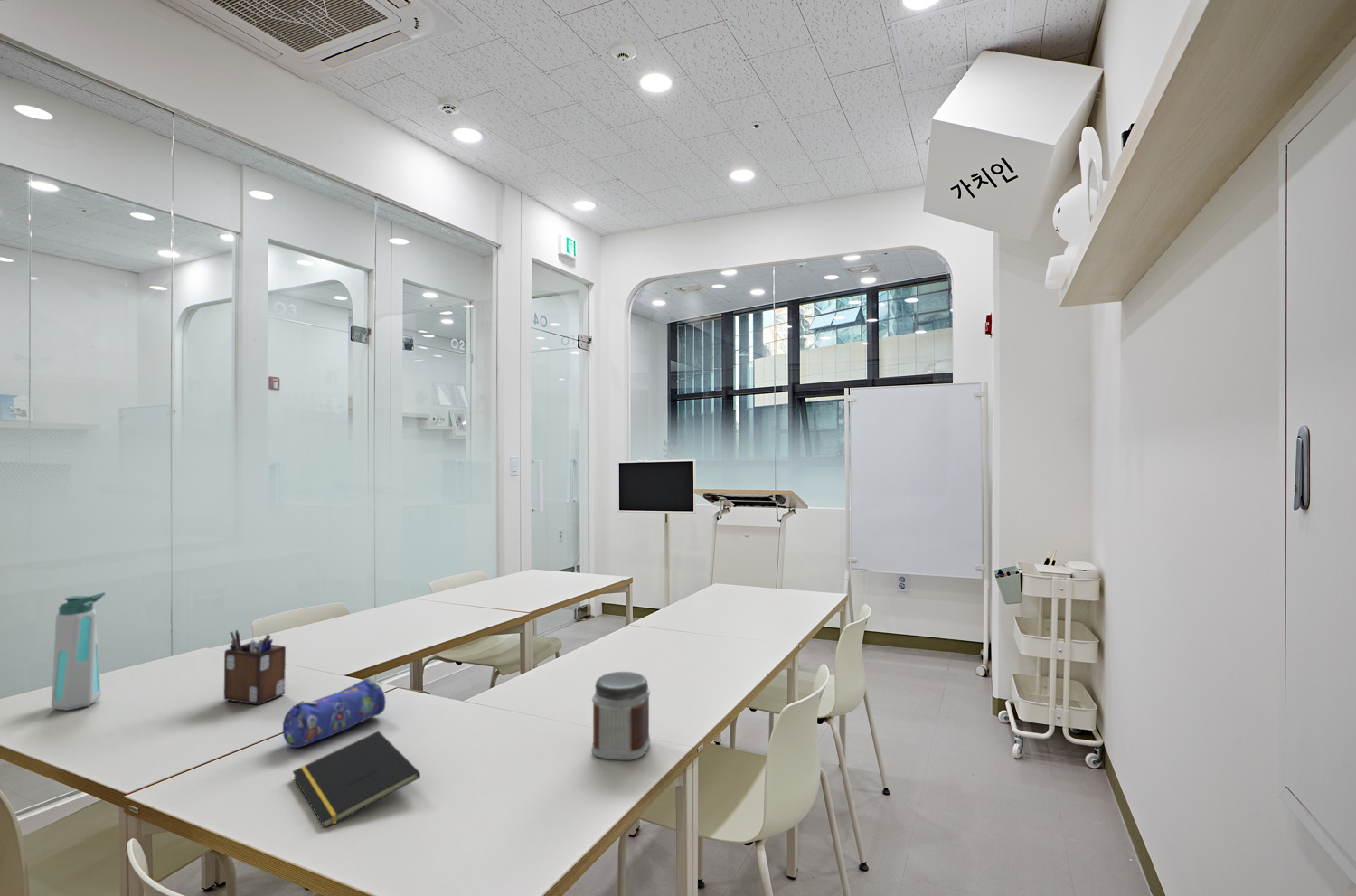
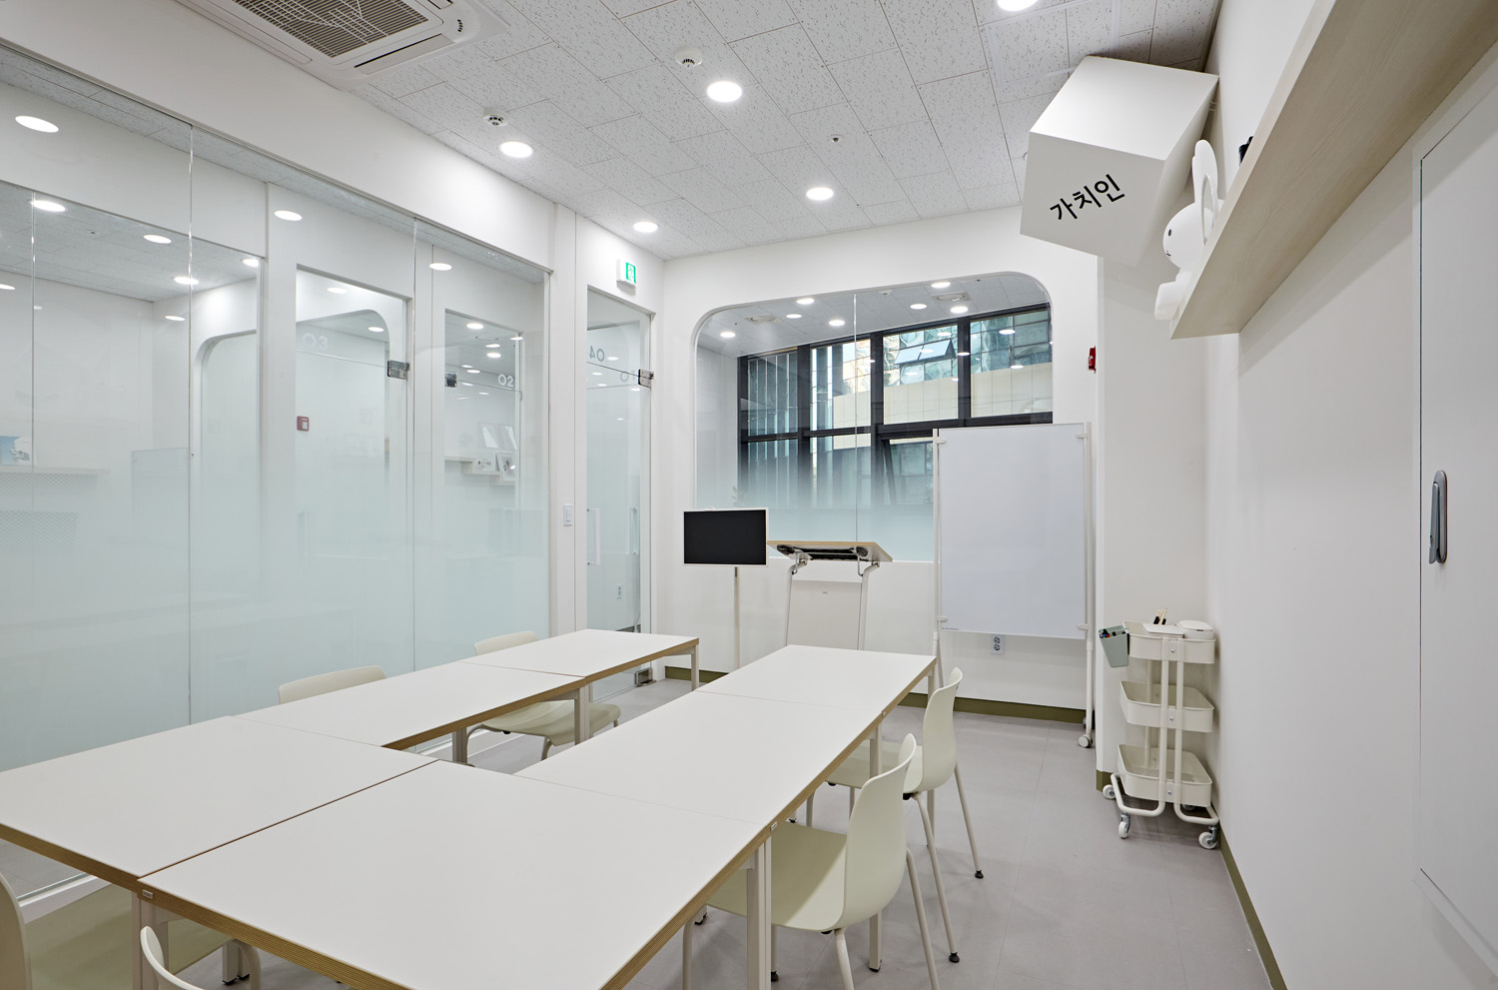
- pencil case (335, 710)
- desk organizer (255, 663)
- water bottle (80, 649)
- jar (621, 713)
- notepad (354, 774)
